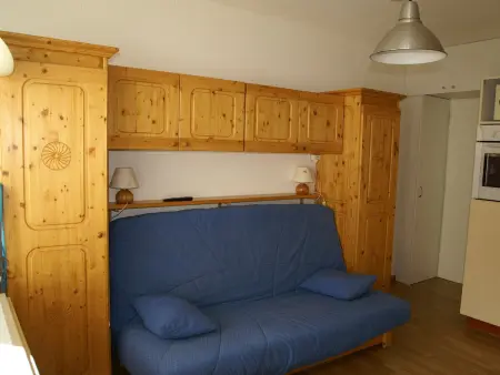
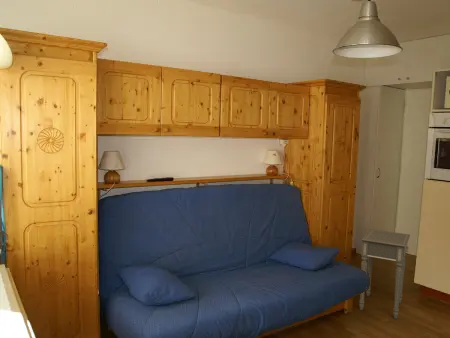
+ side table (395, 271)
